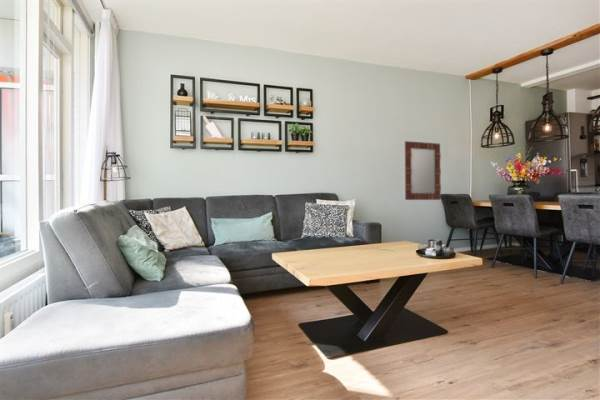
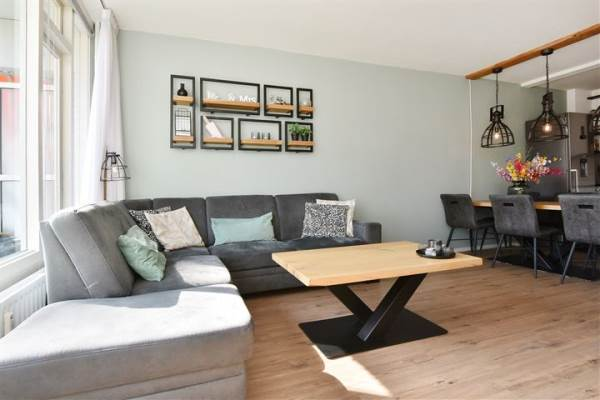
- home mirror (423, 171)
